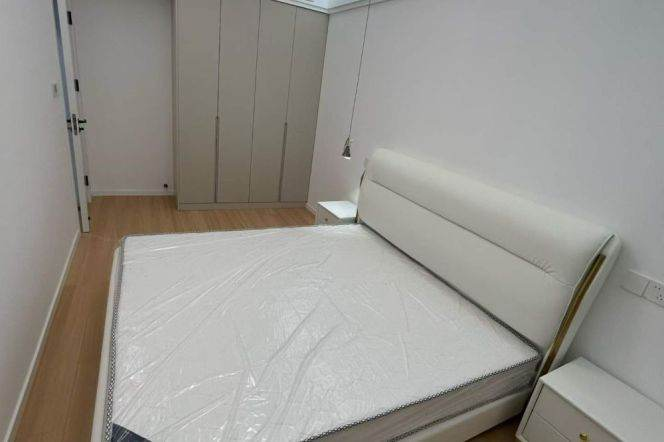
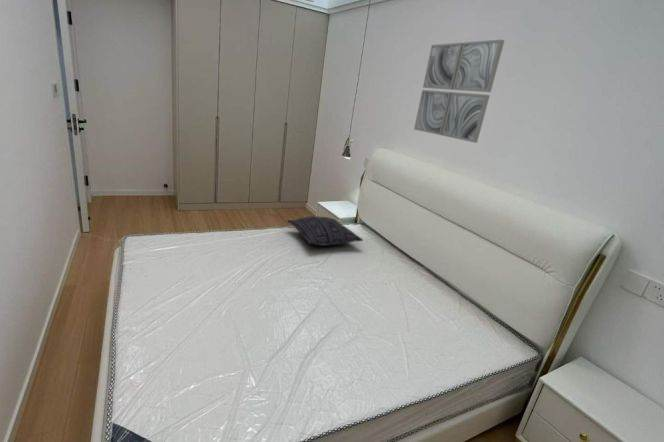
+ pillow (323, 230)
+ wall art (453, 92)
